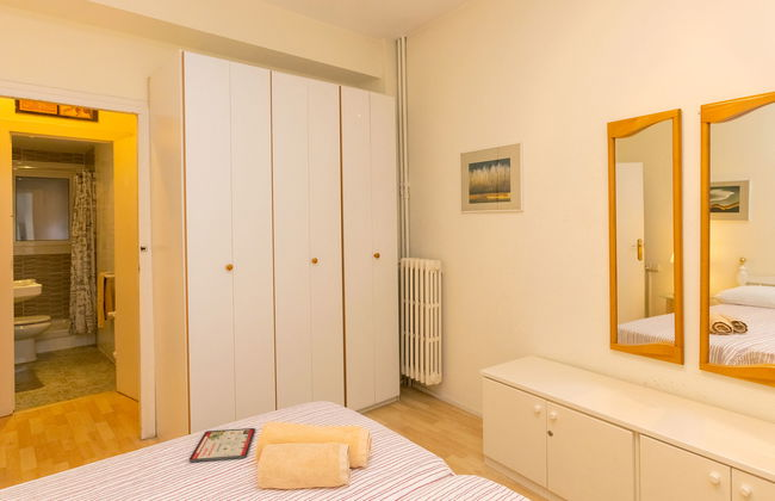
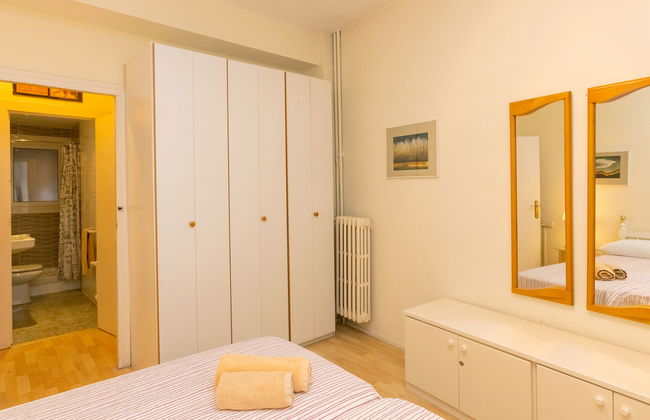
- tablet (223, 443)
